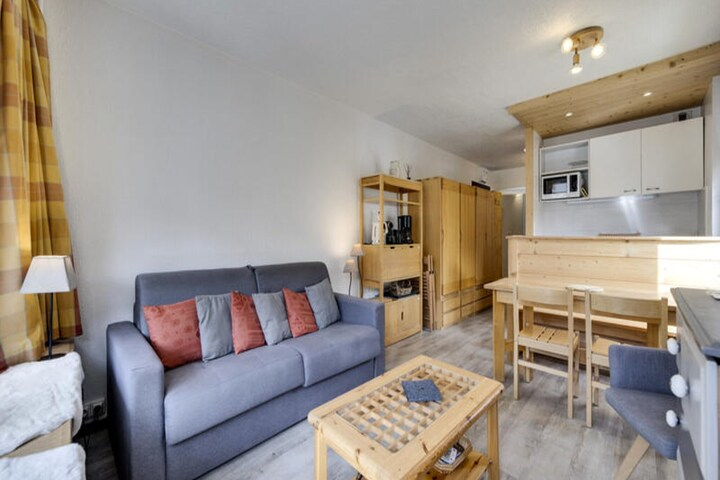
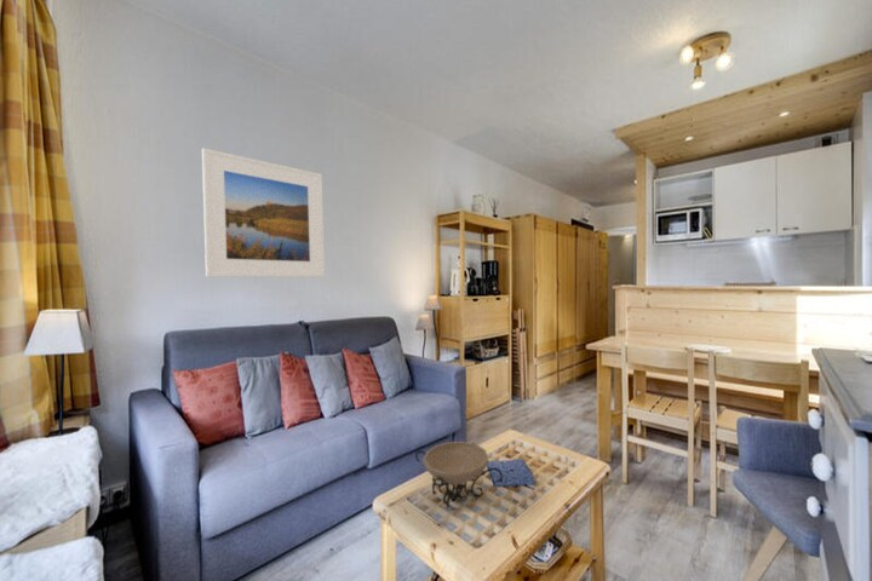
+ decorative bowl (457, 476)
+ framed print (269, 219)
